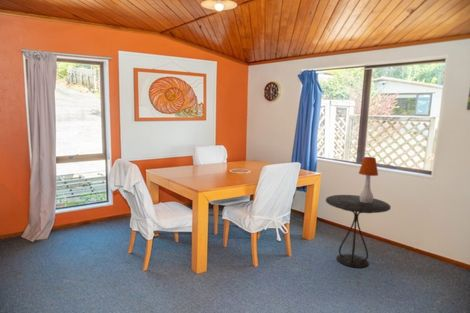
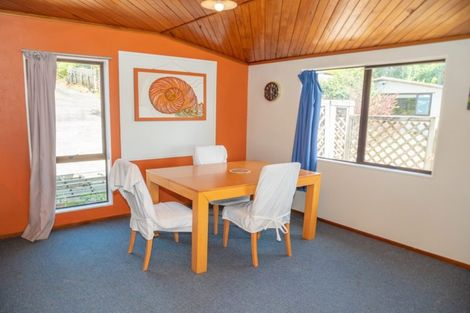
- table lamp (367, 179)
- side table (354, 231)
